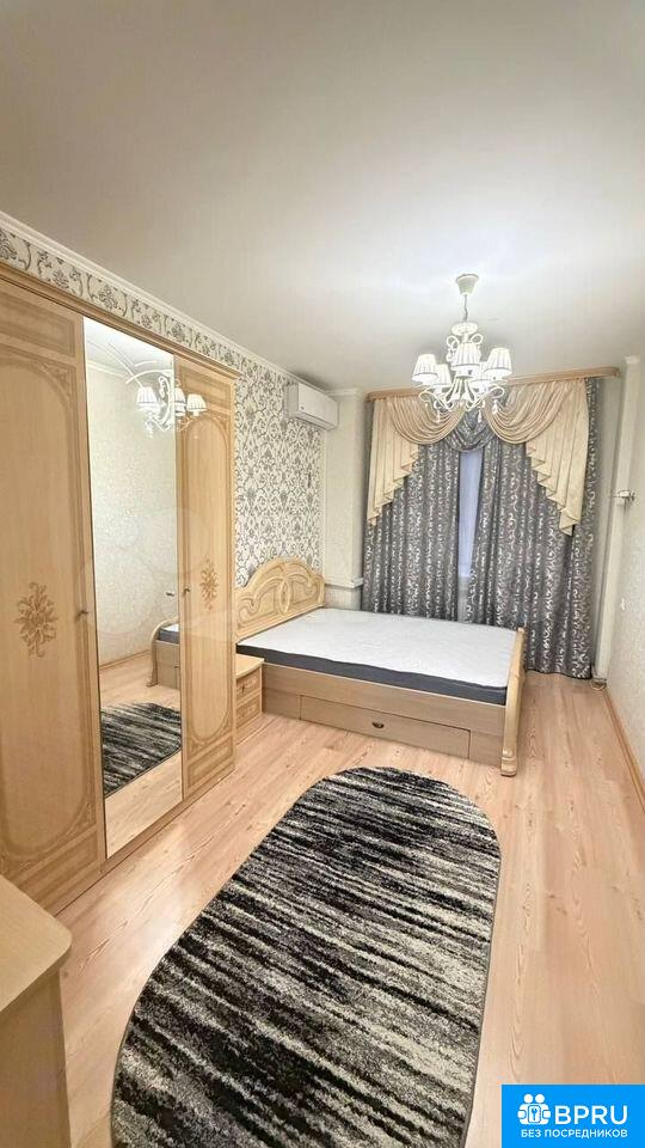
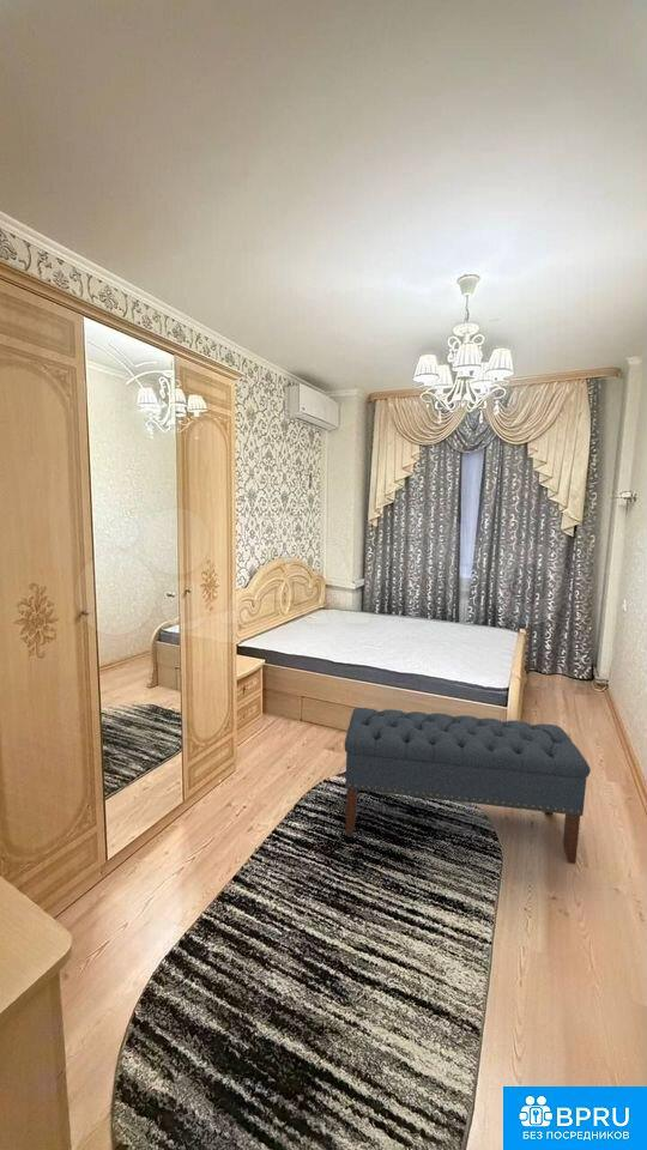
+ bench (454, 775)
